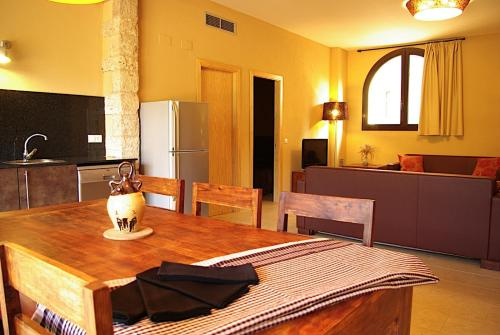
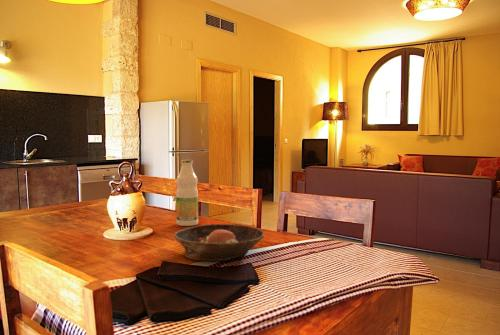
+ bottle (187, 192)
+ bowl (219, 240)
